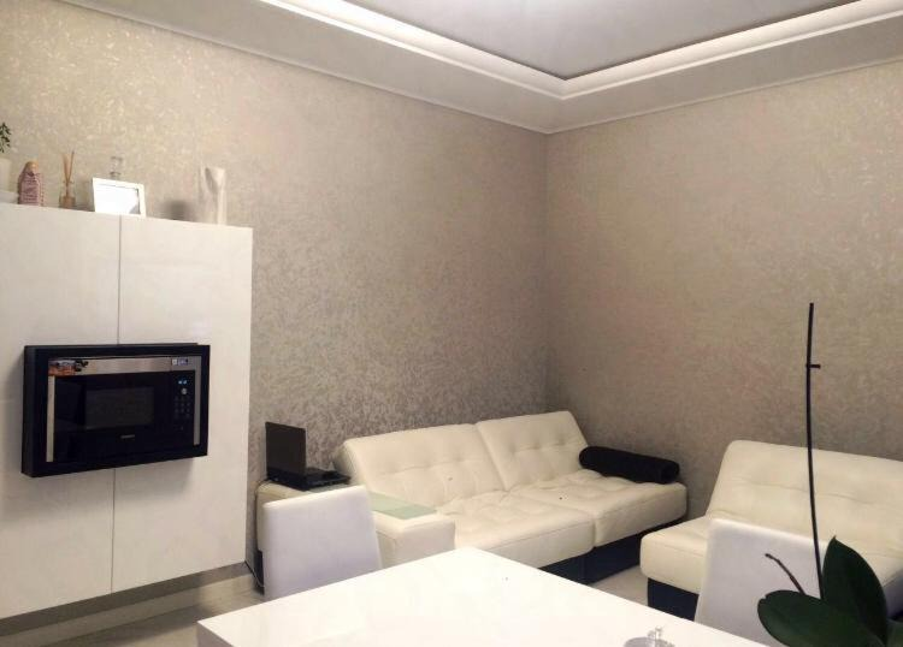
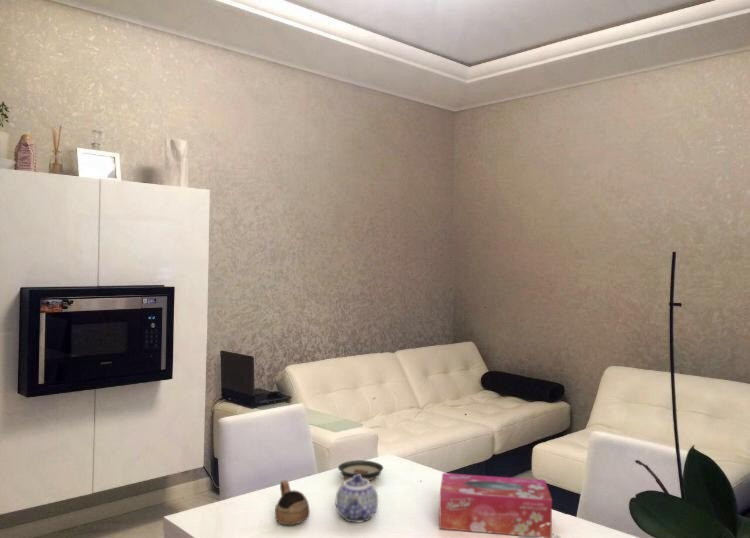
+ teapot (356, 496)
+ cup (292, 503)
+ saucer (360, 472)
+ tissue box (493, 503)
